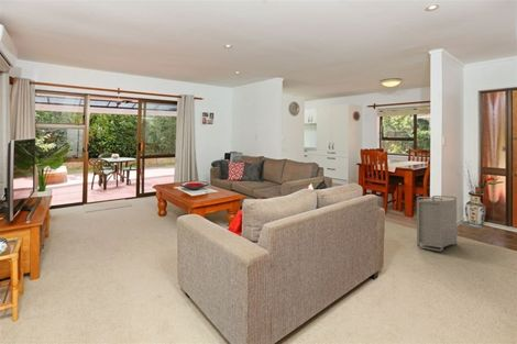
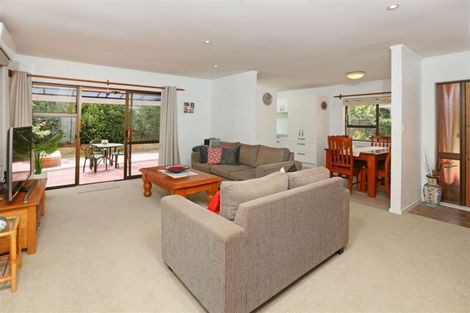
- storage bin (437, 221)
